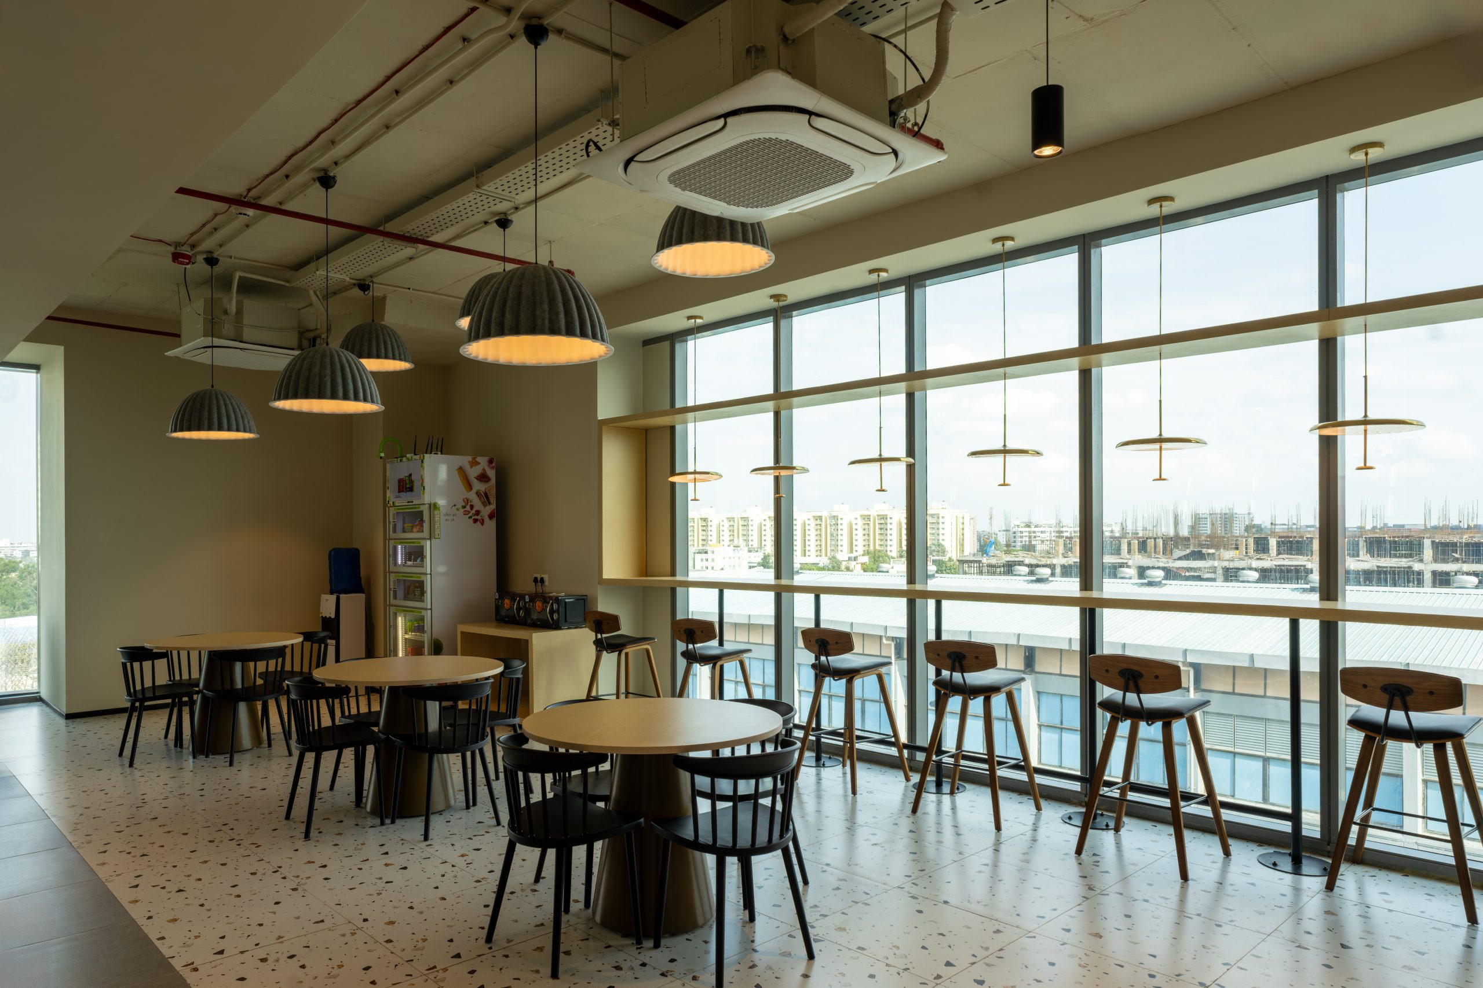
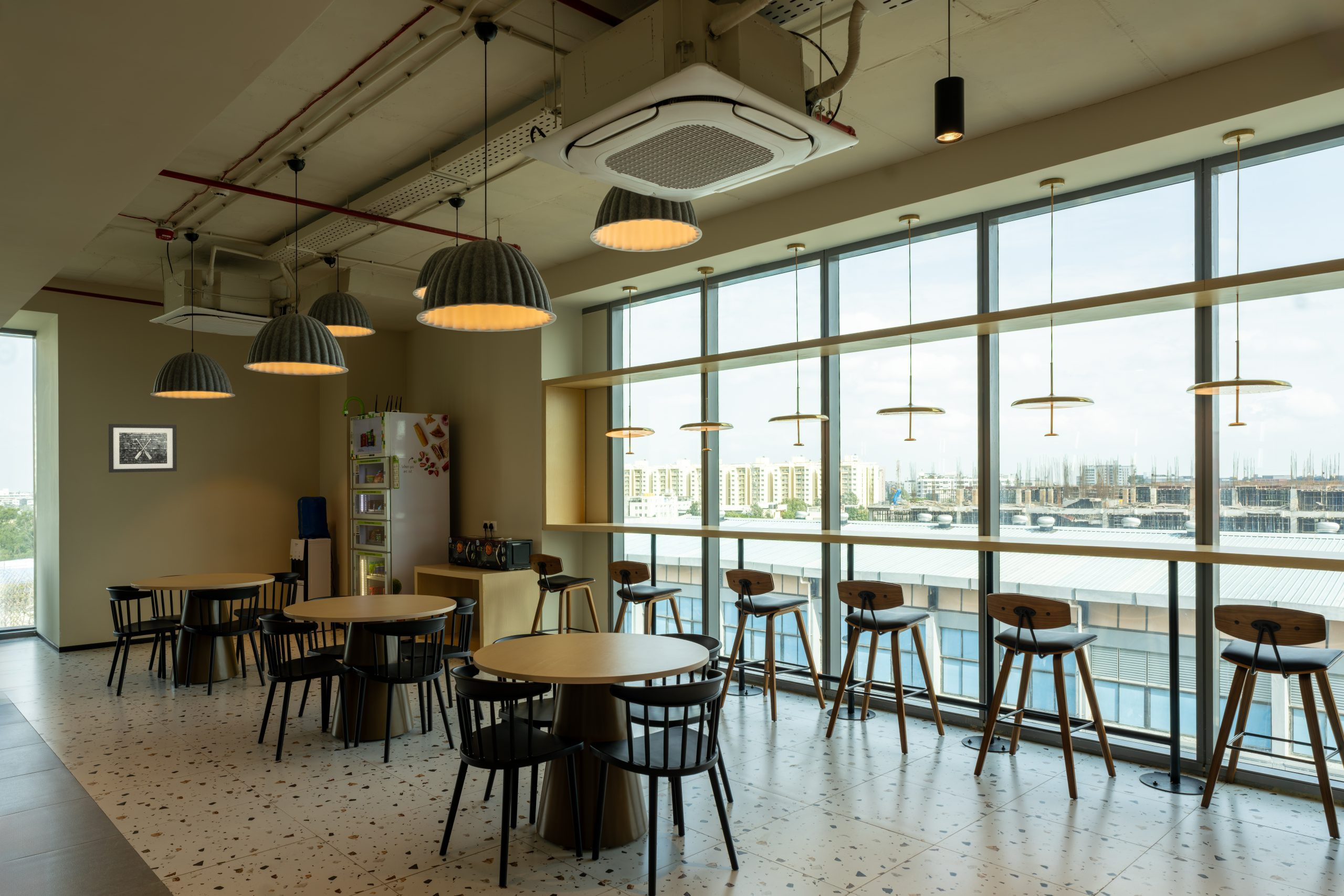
+ wall art (143, 448)
